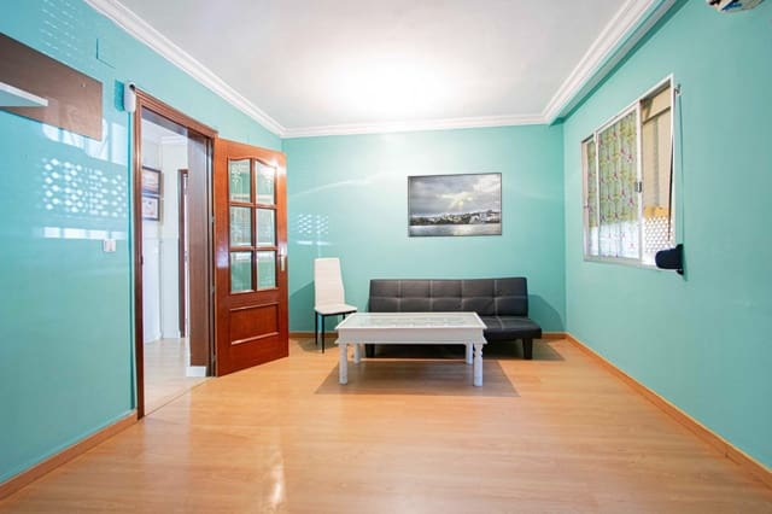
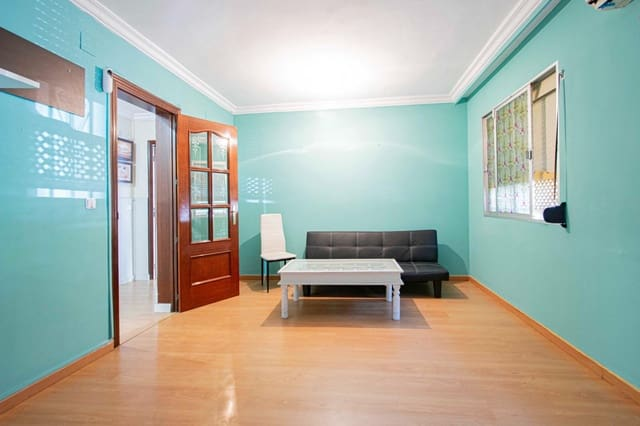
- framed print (454, 205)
